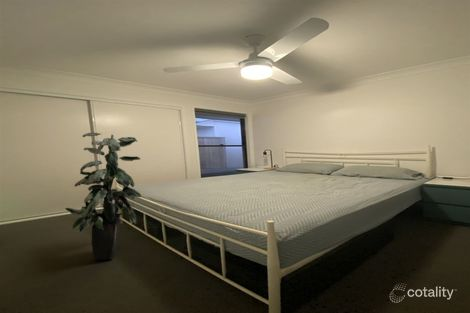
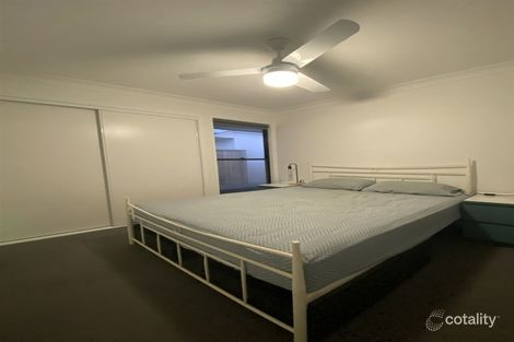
- indoor plant (107, 194)
